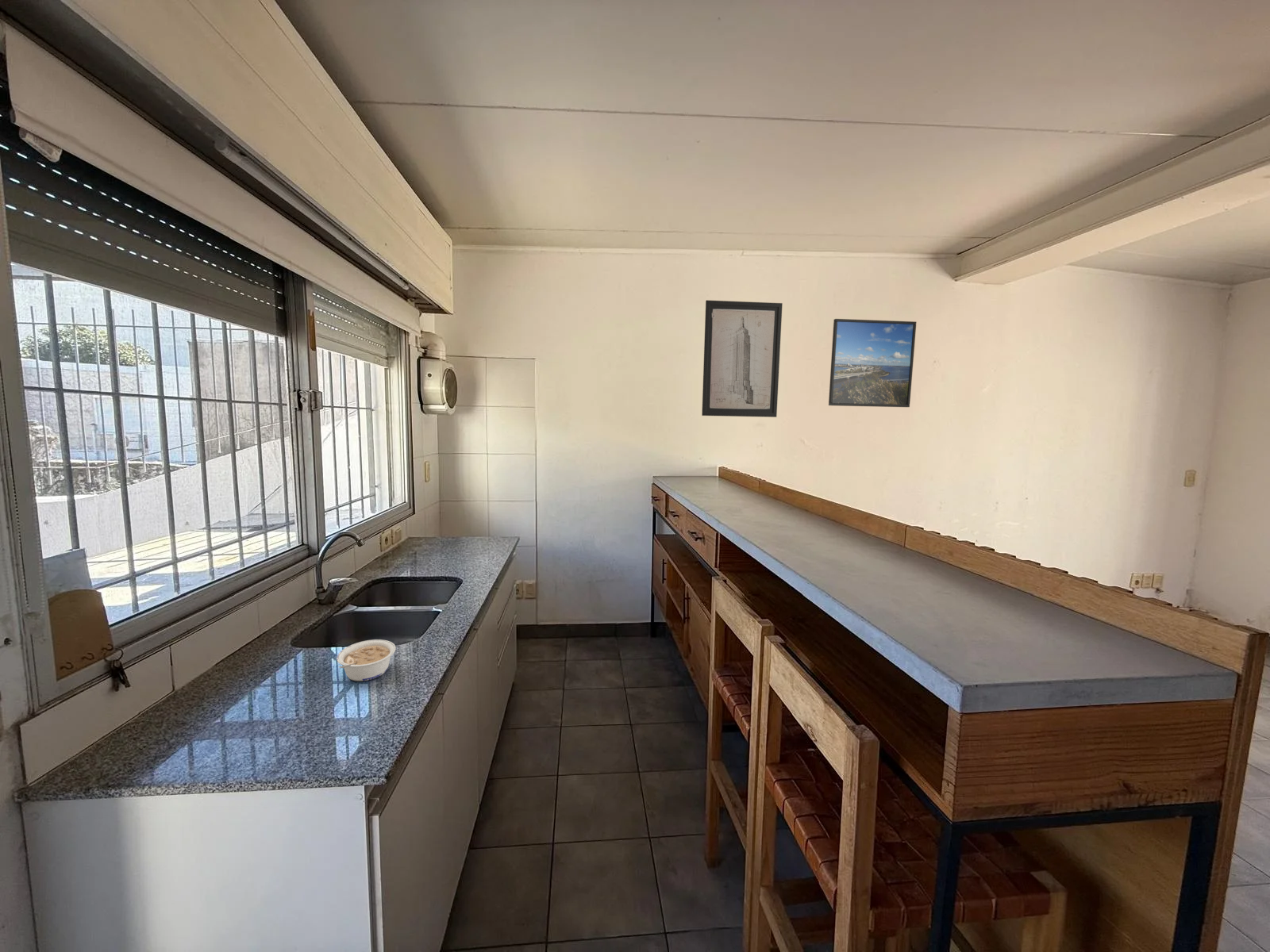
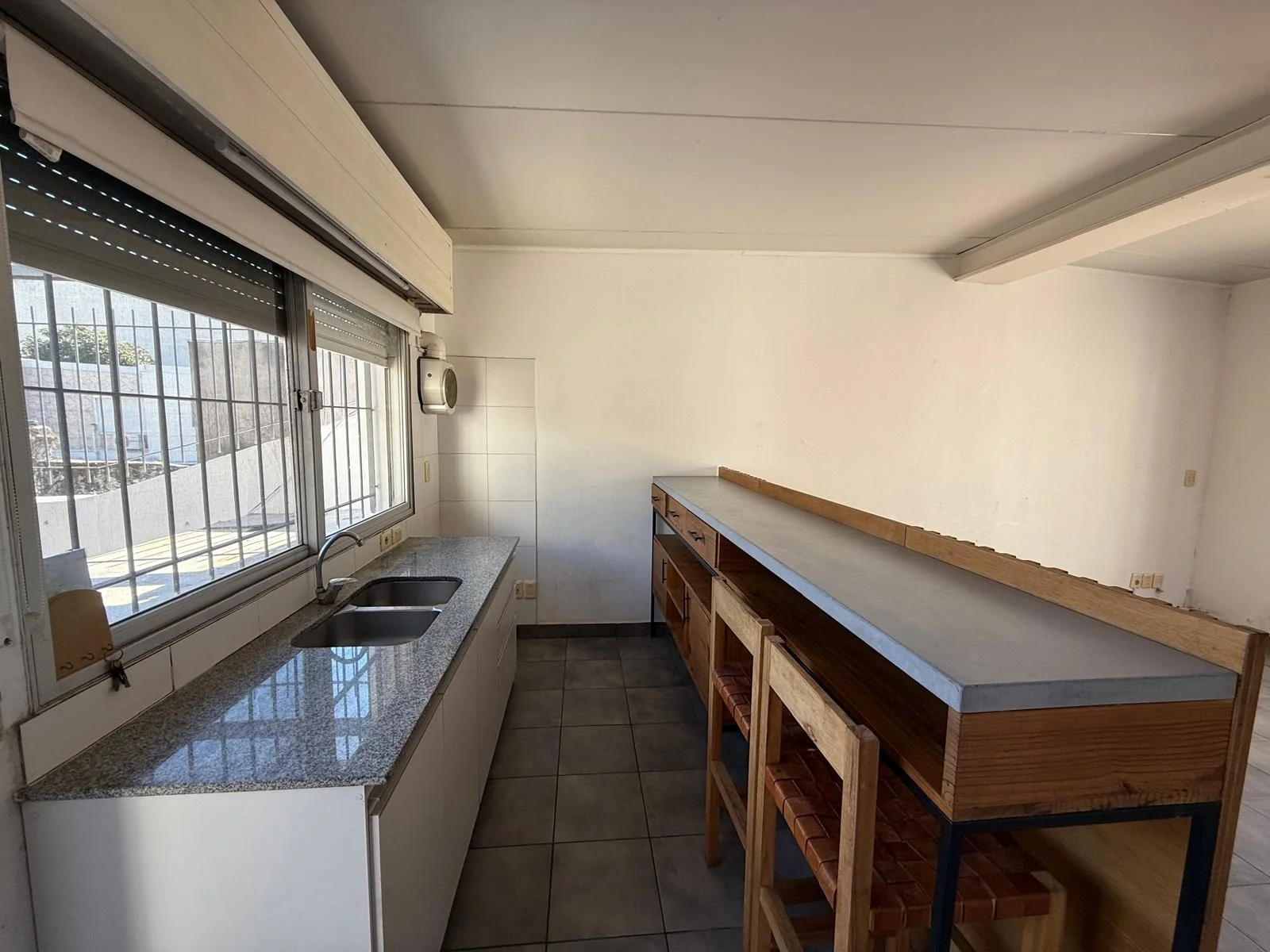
- legume (367, 660)
- wall art (741, 359)
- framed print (872, 363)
